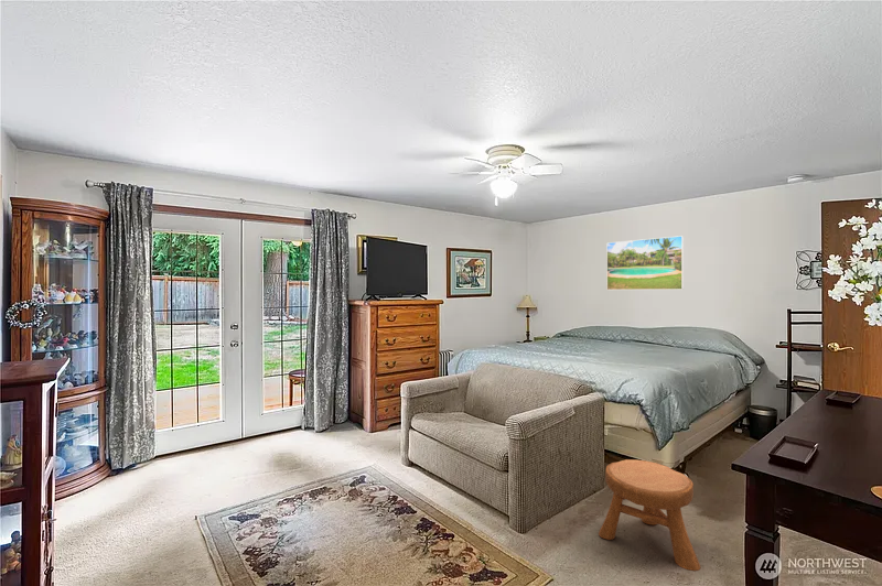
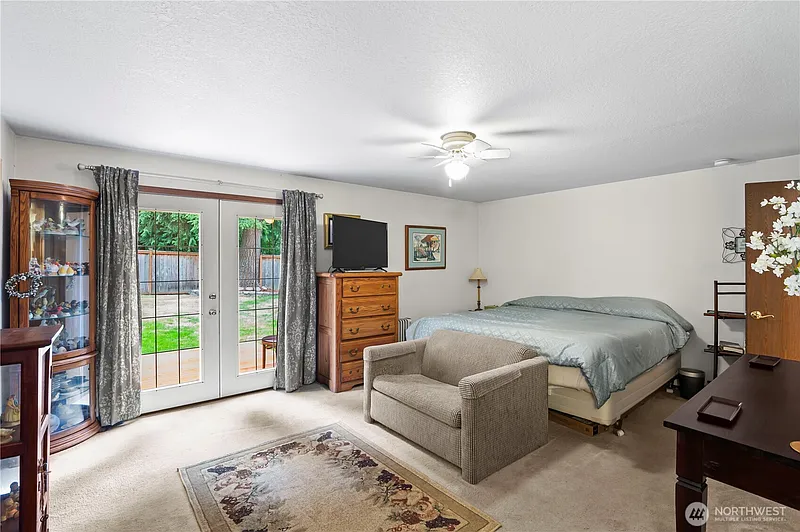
- stool (654, 509)
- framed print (642, 264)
